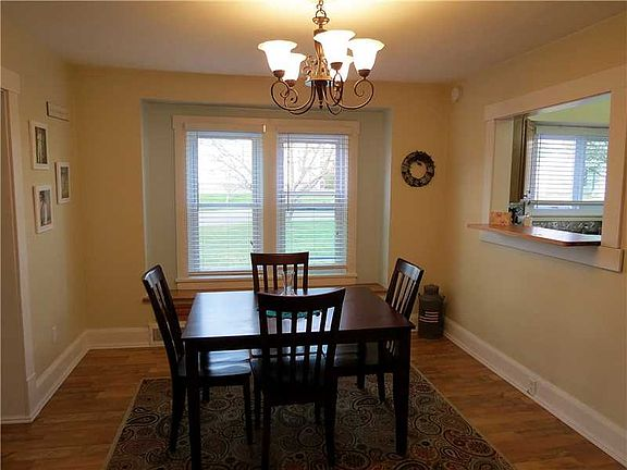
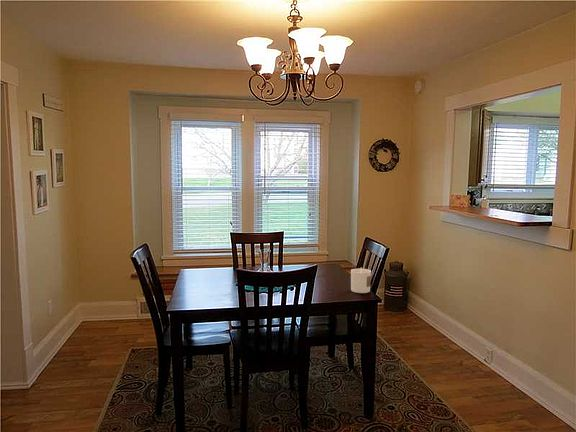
+ candle (360, 278)
